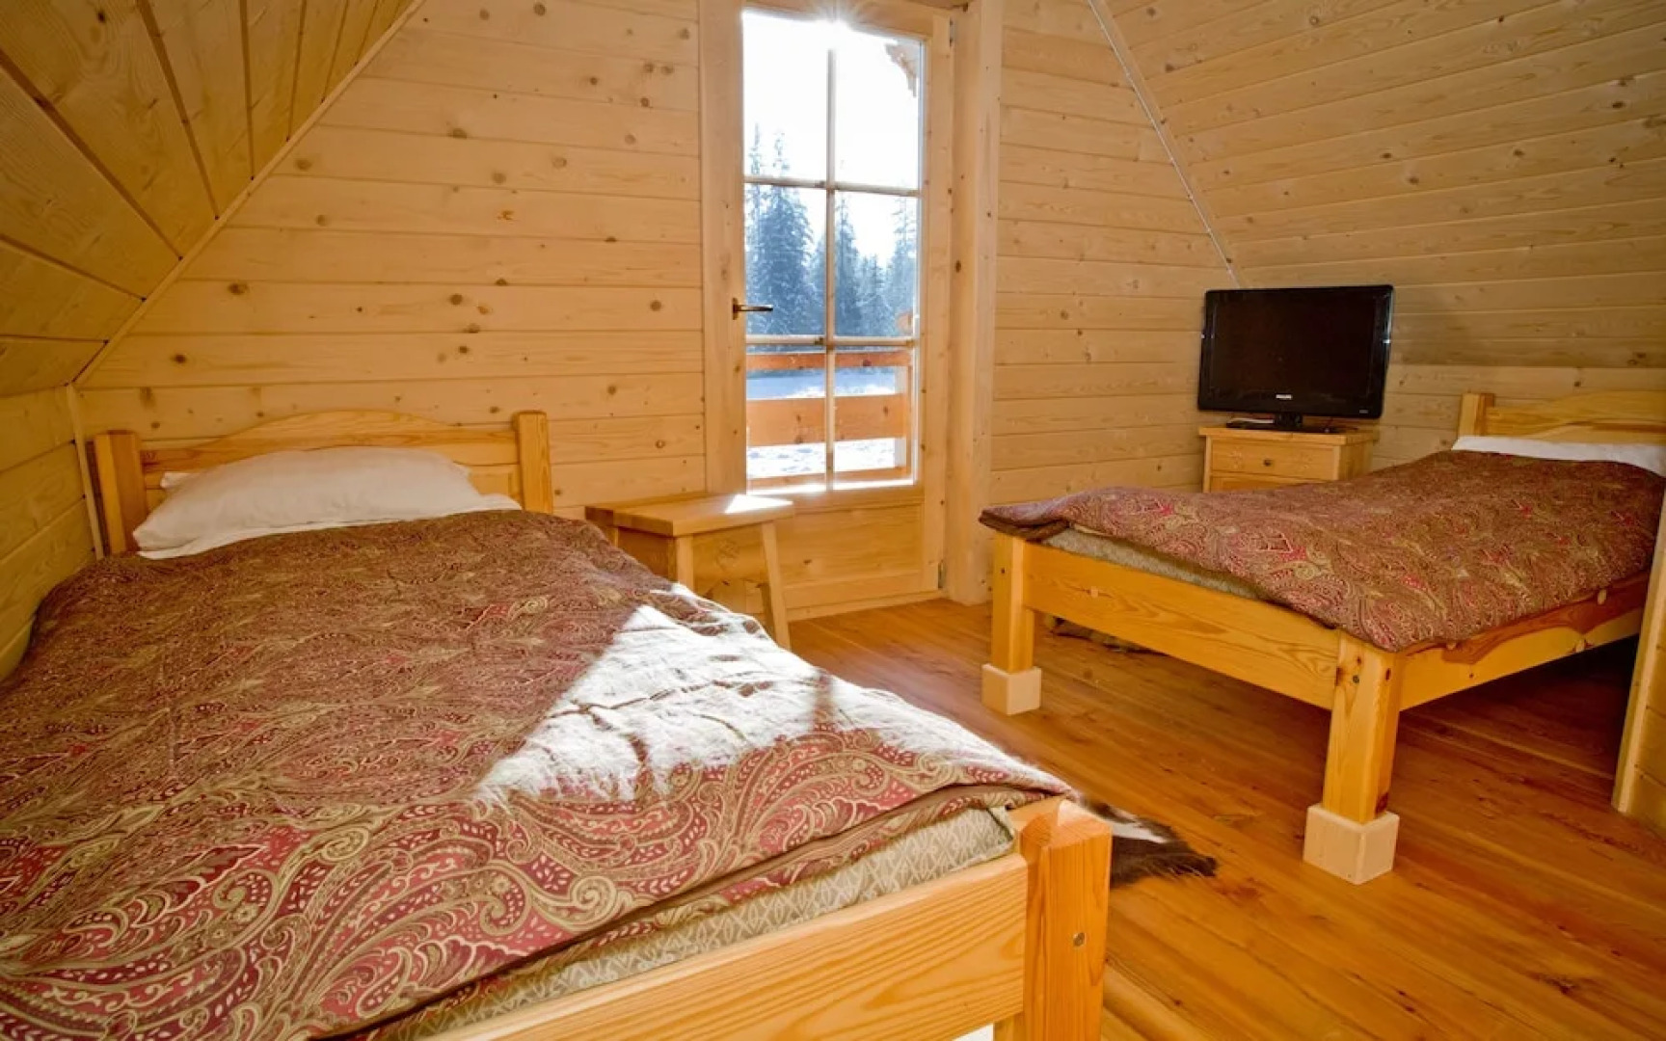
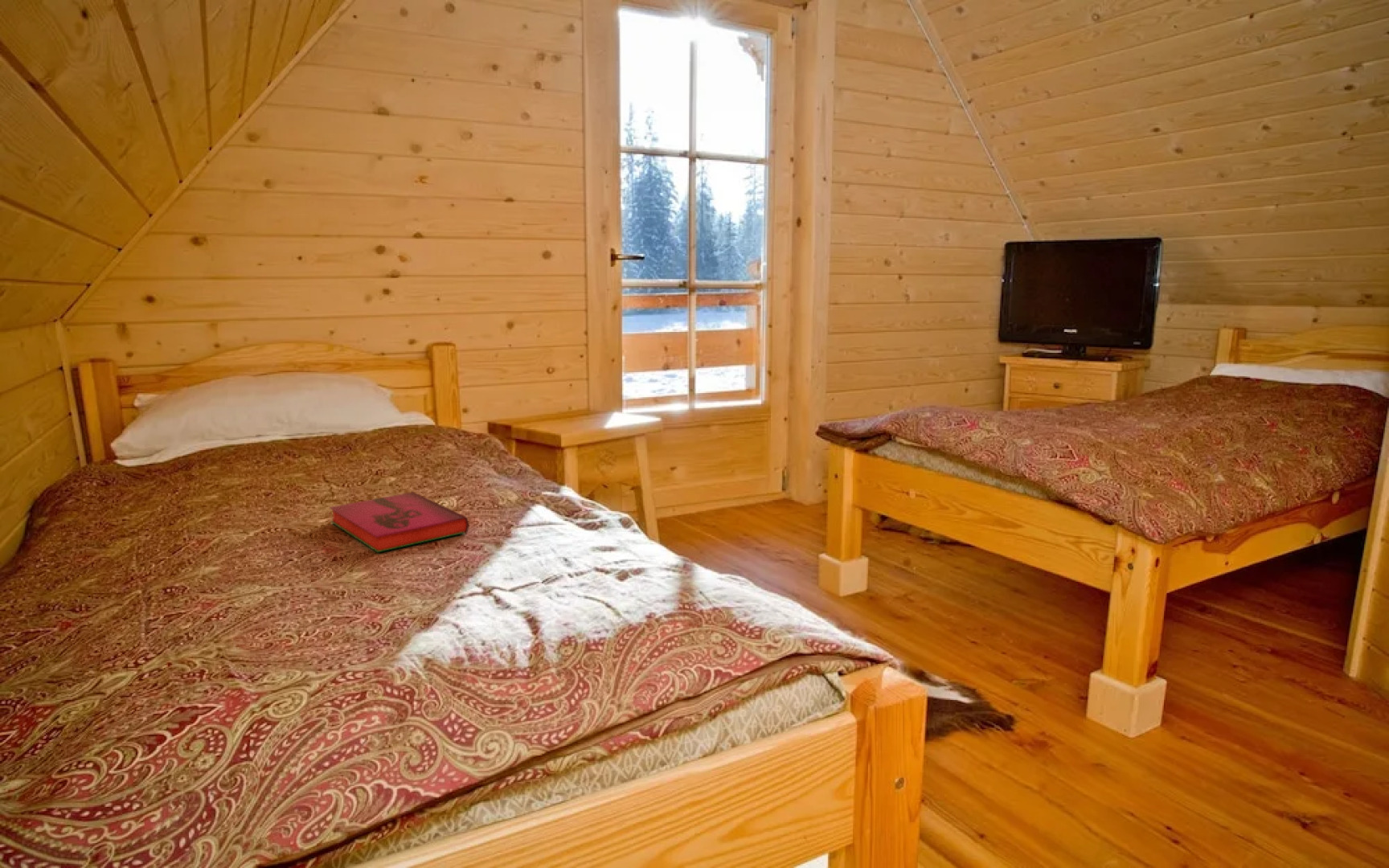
+ hardback book (398, 519)
